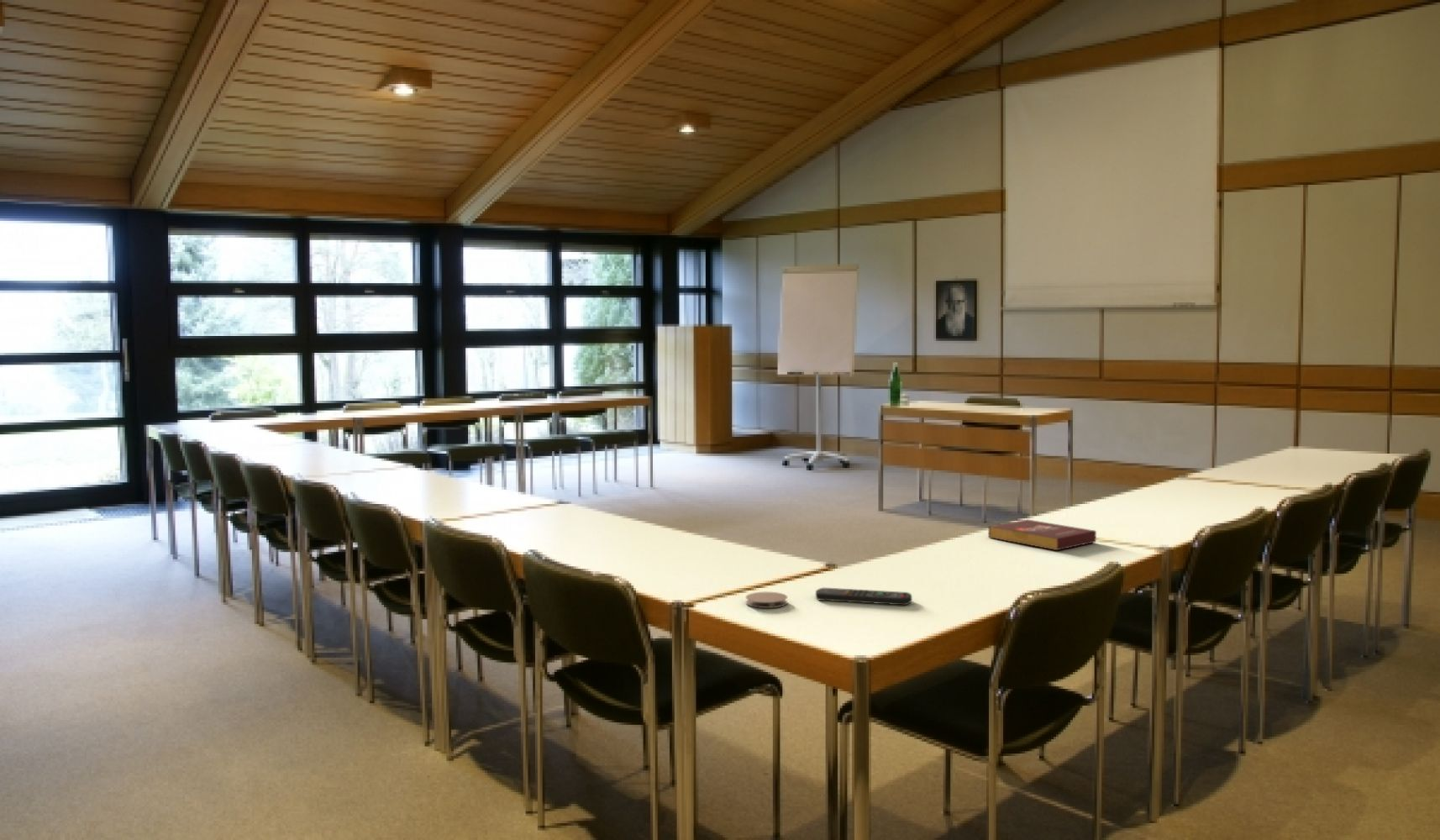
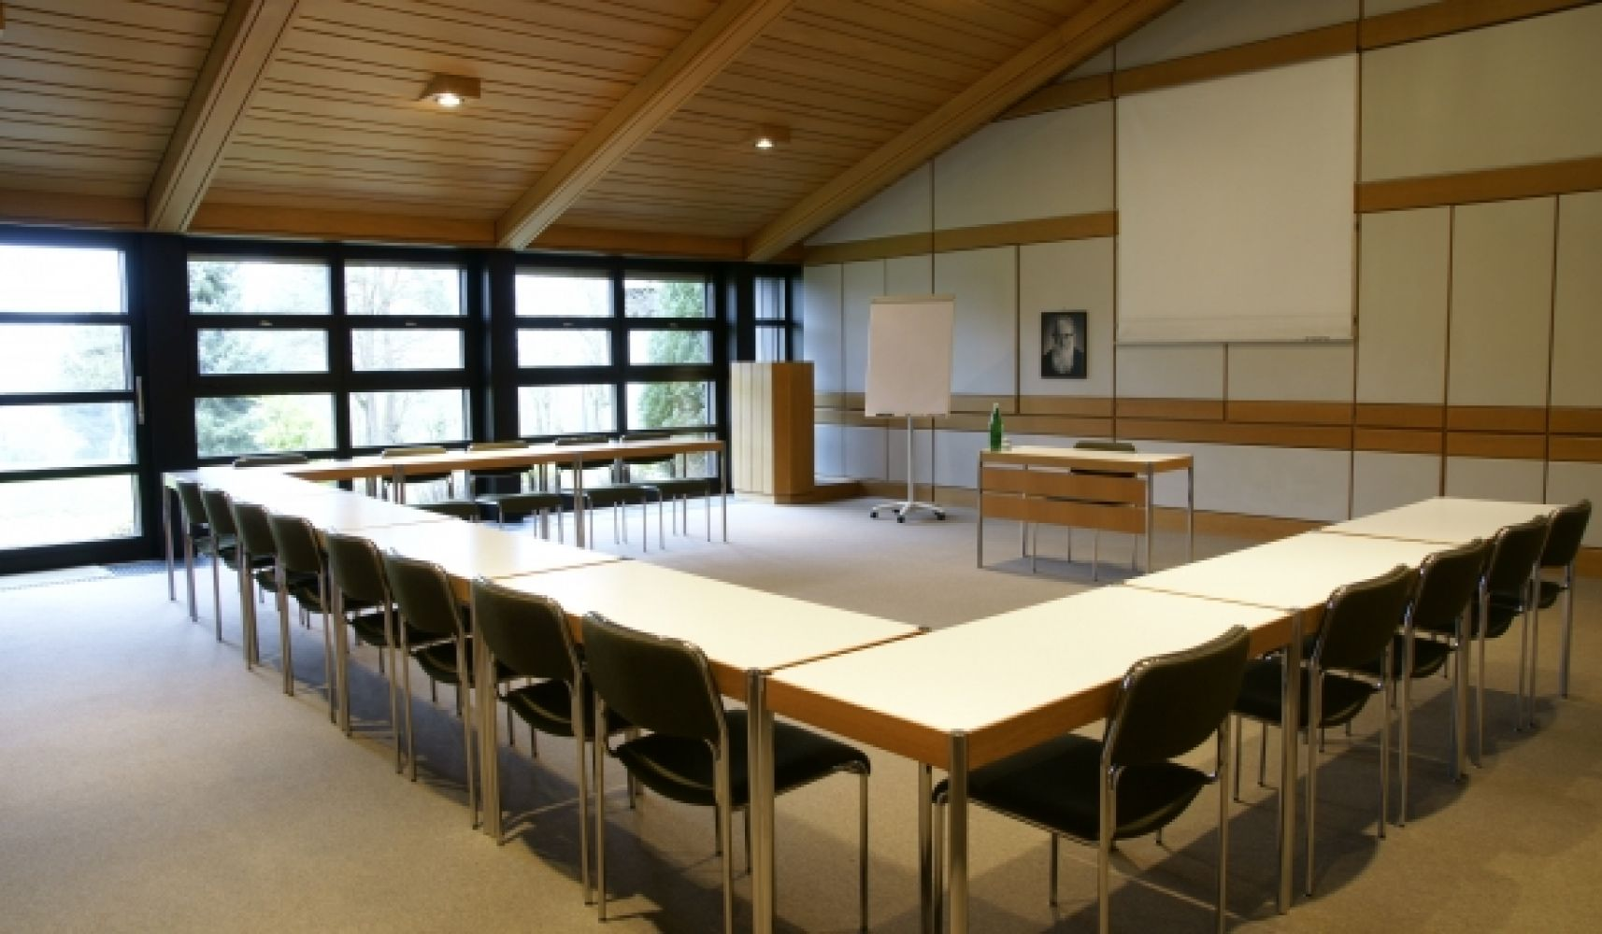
- coaster (766, 600)
- remote control (863, 596)
- book (1041, 533)
